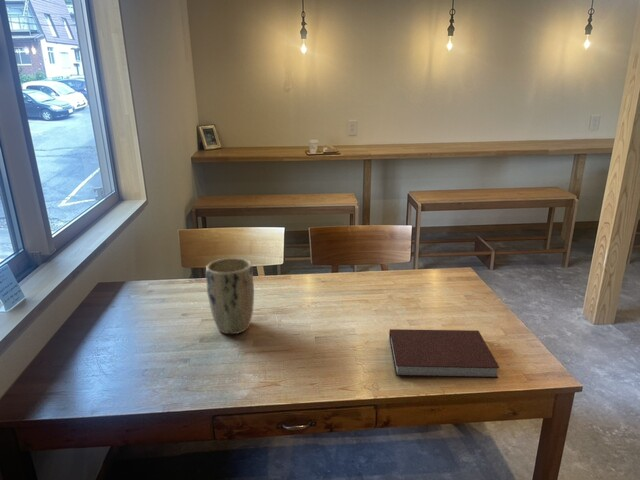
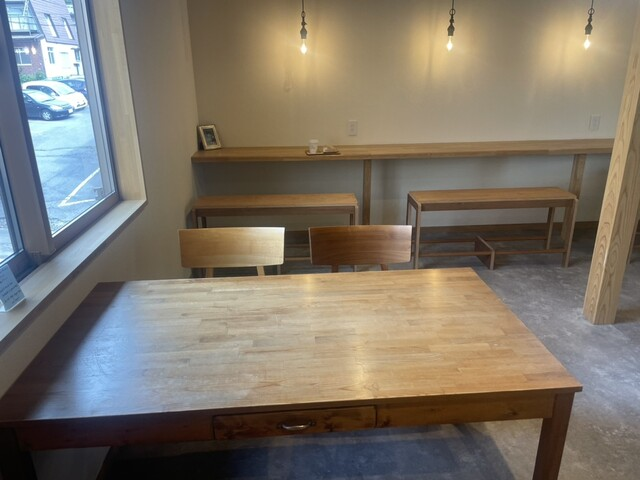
- notebook (439, 351)
- plant pot (231, 296)
